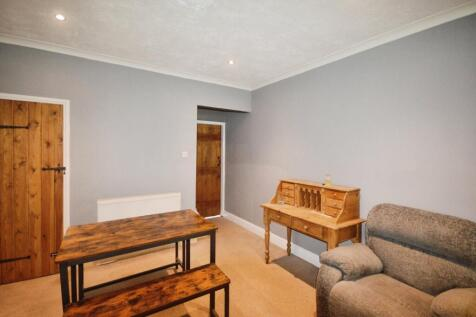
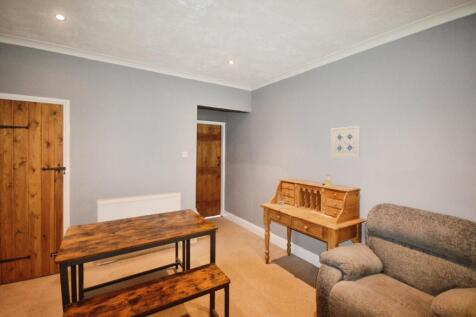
+ wall art (344, 142)
